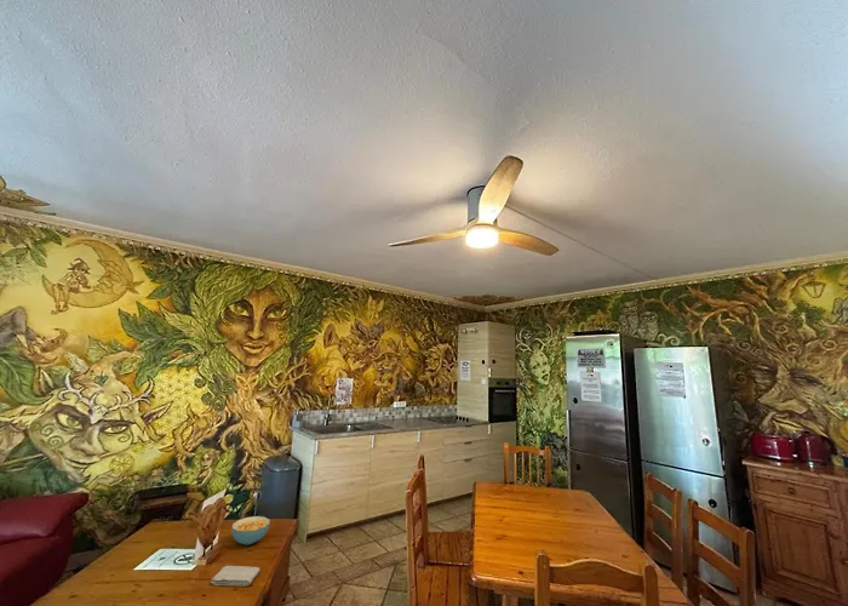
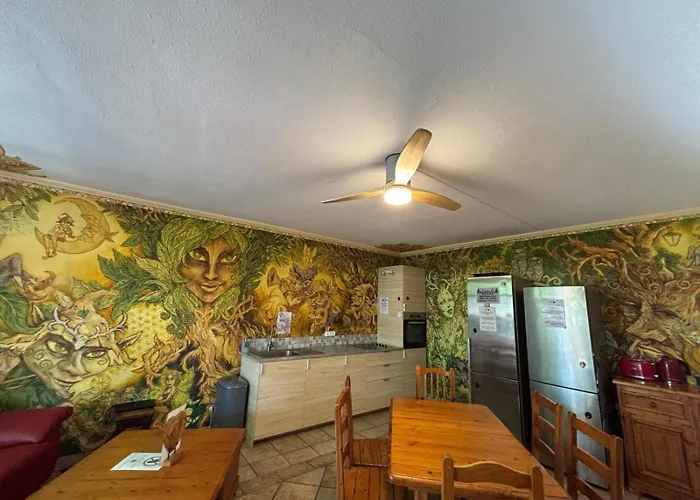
- washcloth (236, 574)
- cereal bowl (250, 532)
